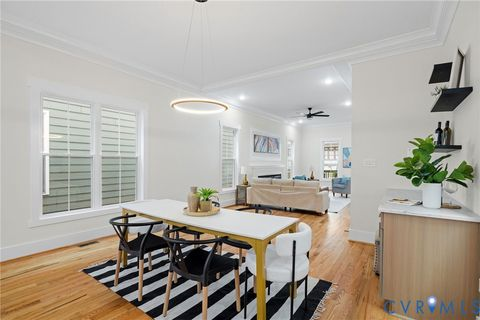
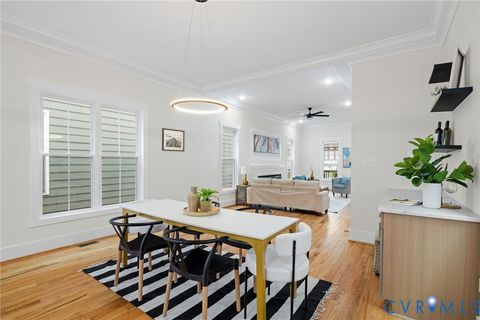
+ wall art (173, 140)
